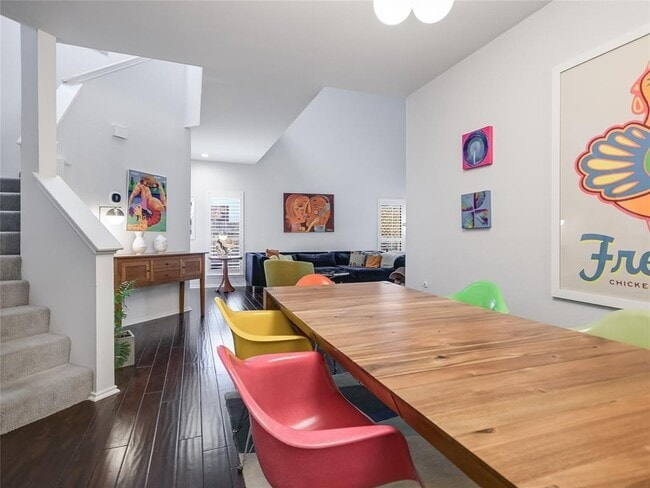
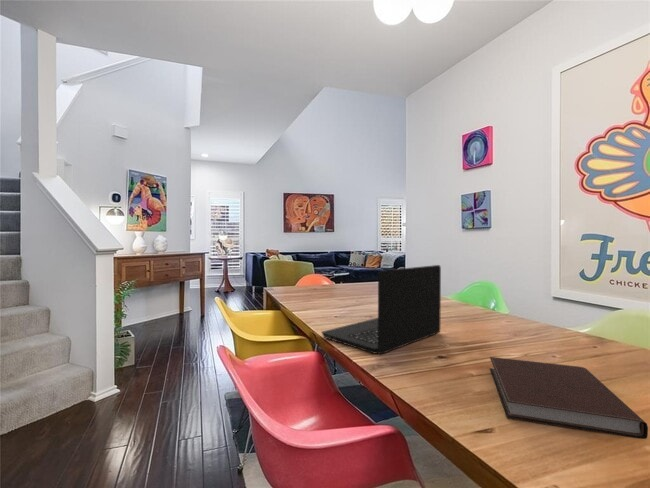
+ notebook (551, 389)
+ laptop (381, 300)
